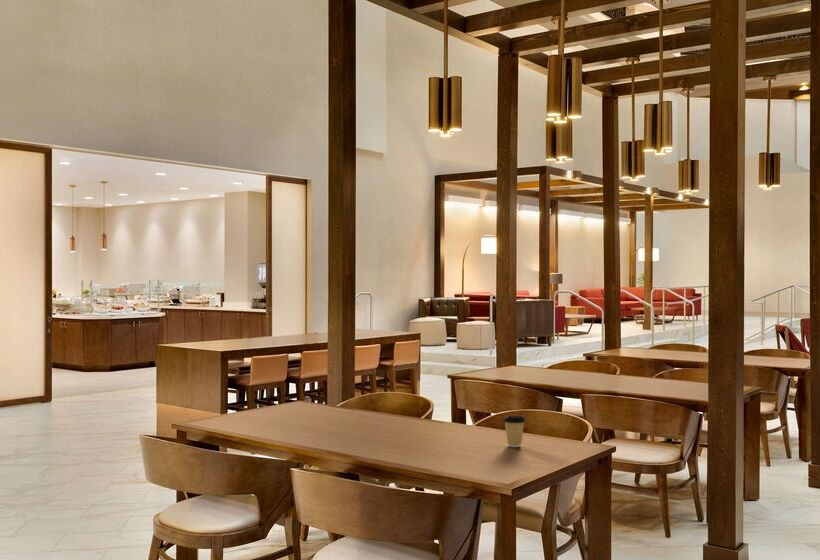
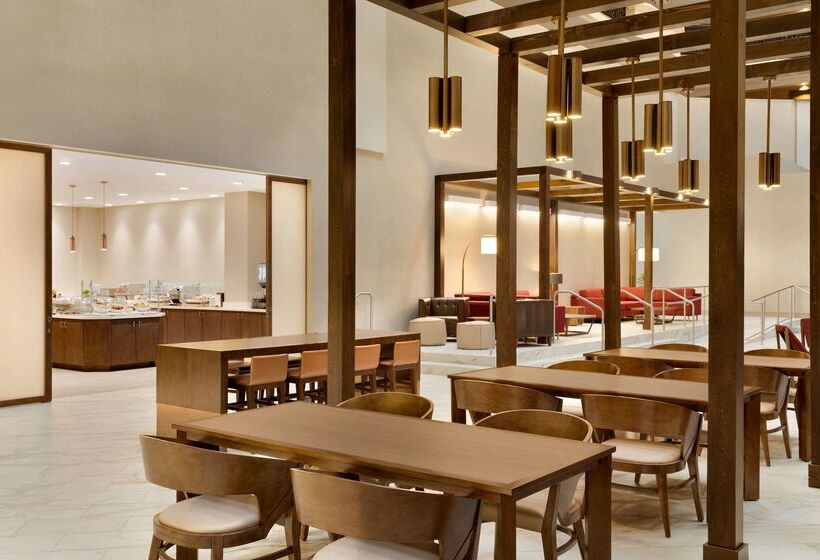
- coffee cup (514, 430)
